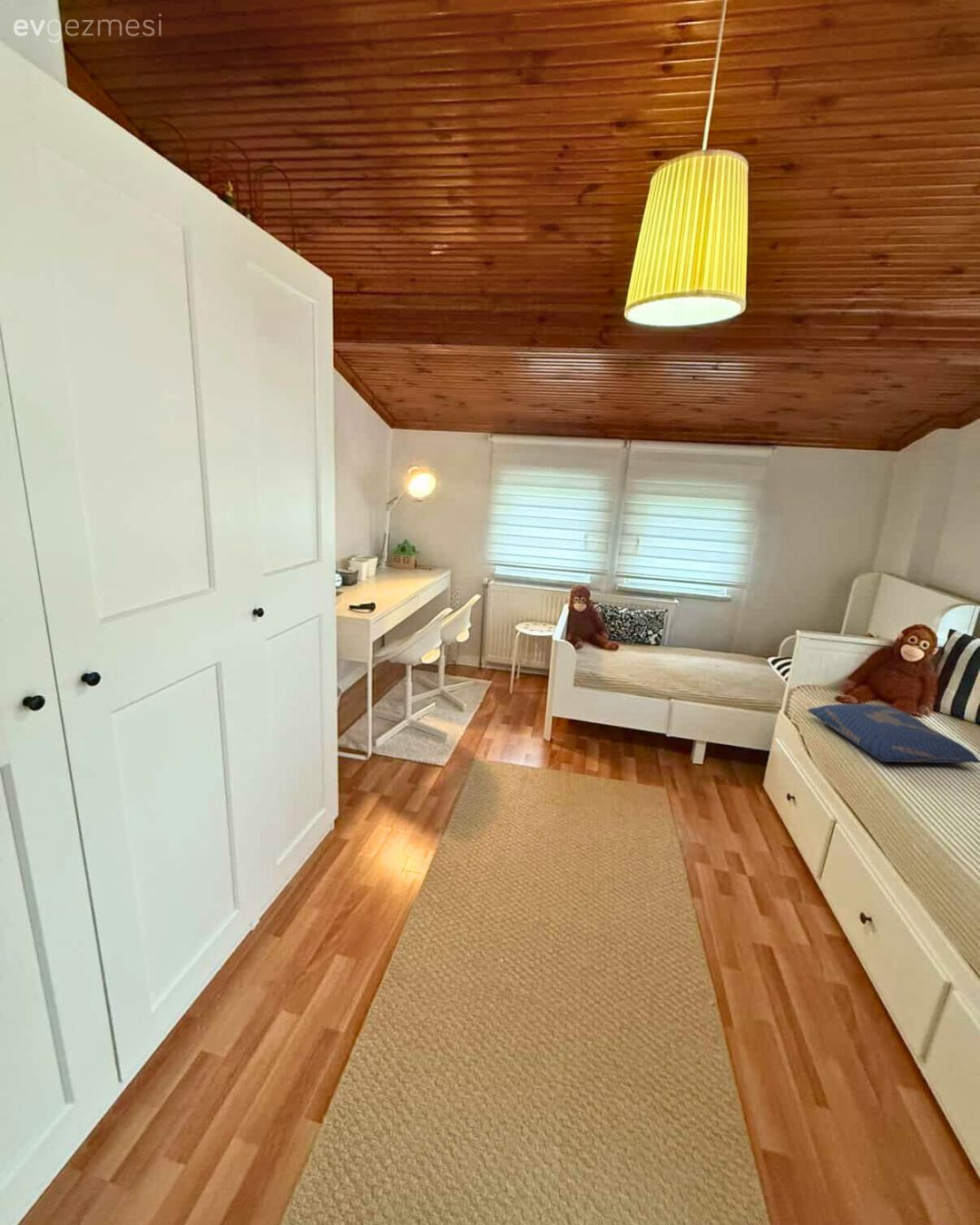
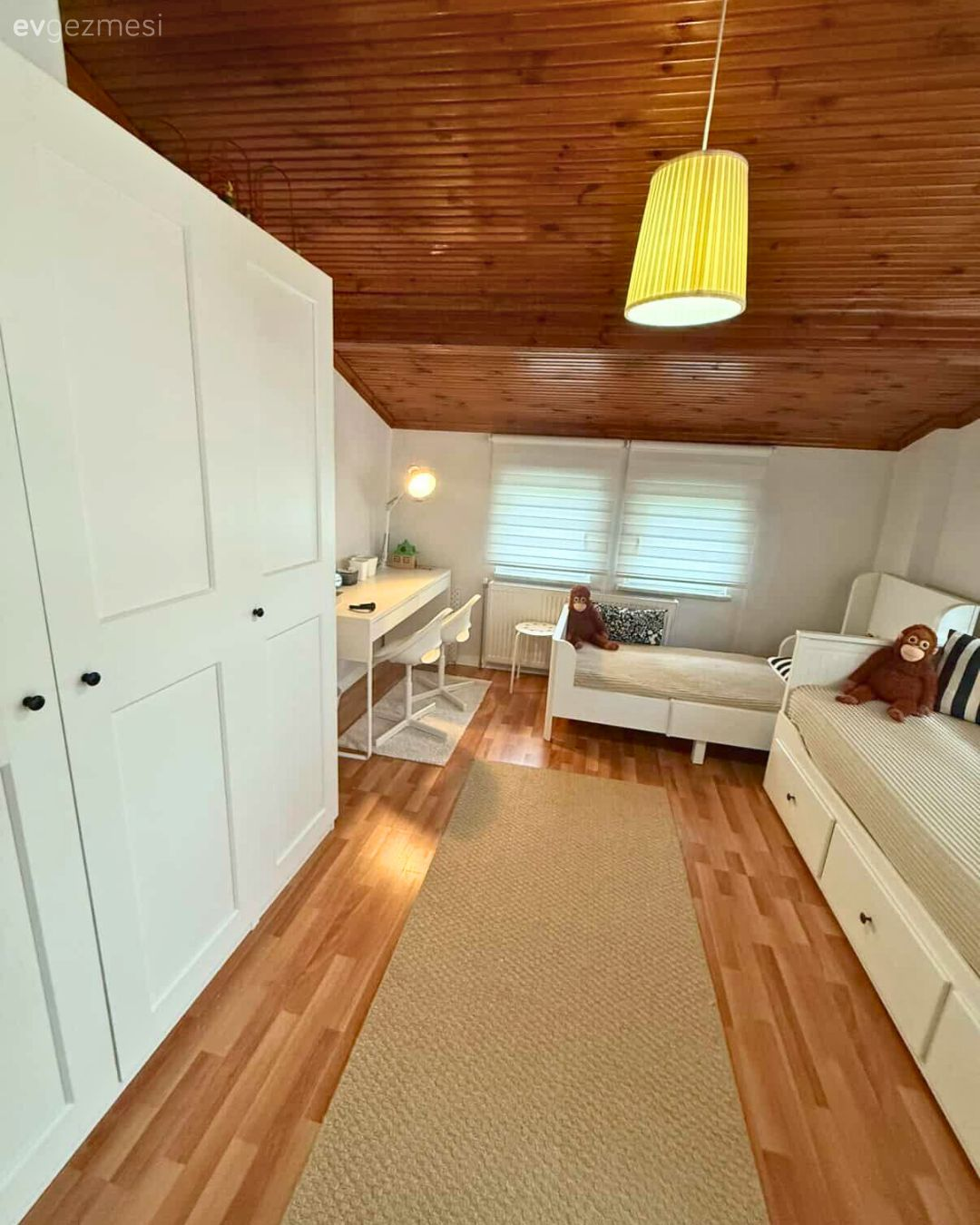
- cushion (884, 729)
